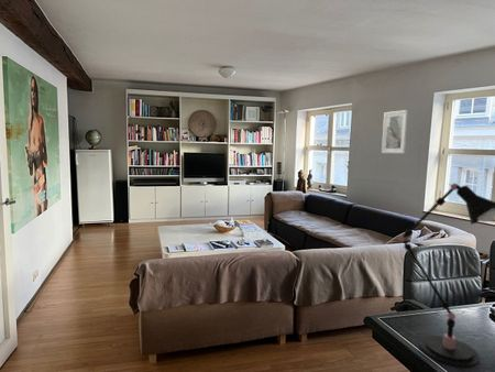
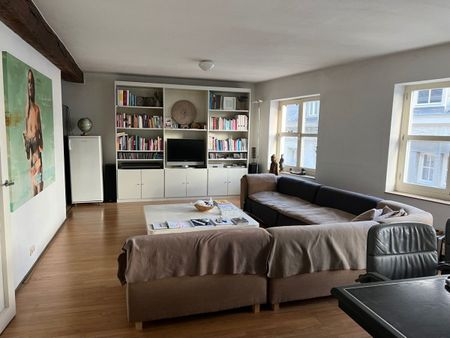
- desk lamp (426, 273)
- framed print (394, 132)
